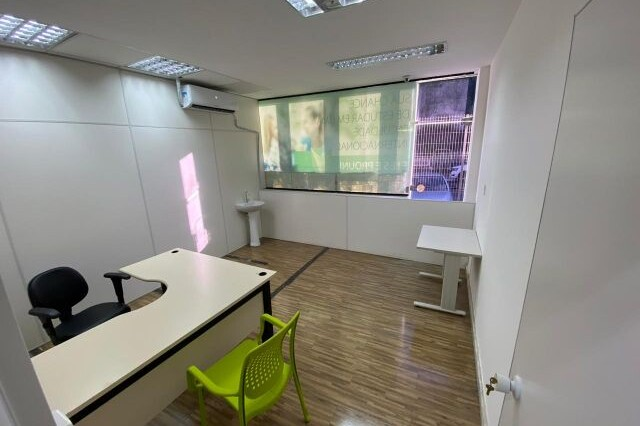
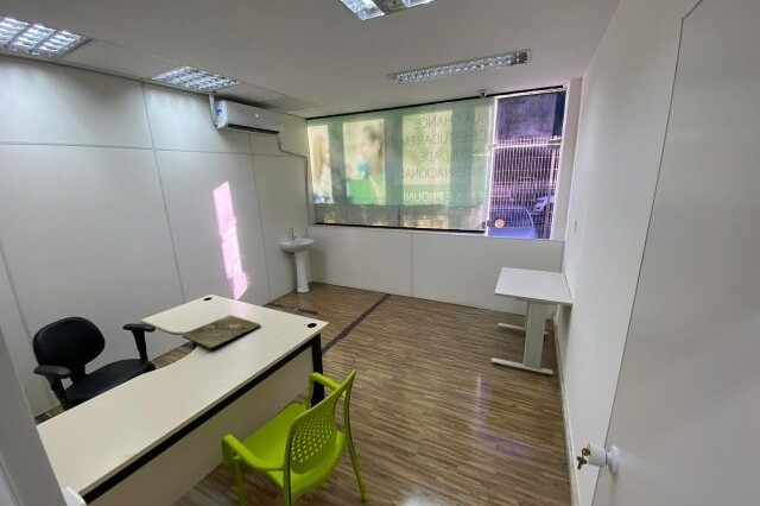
+ aerial map (222, 330)
